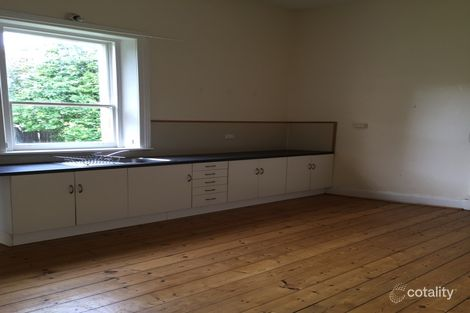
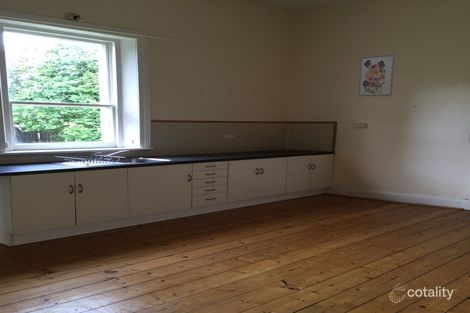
+ wall art (375, 76)
